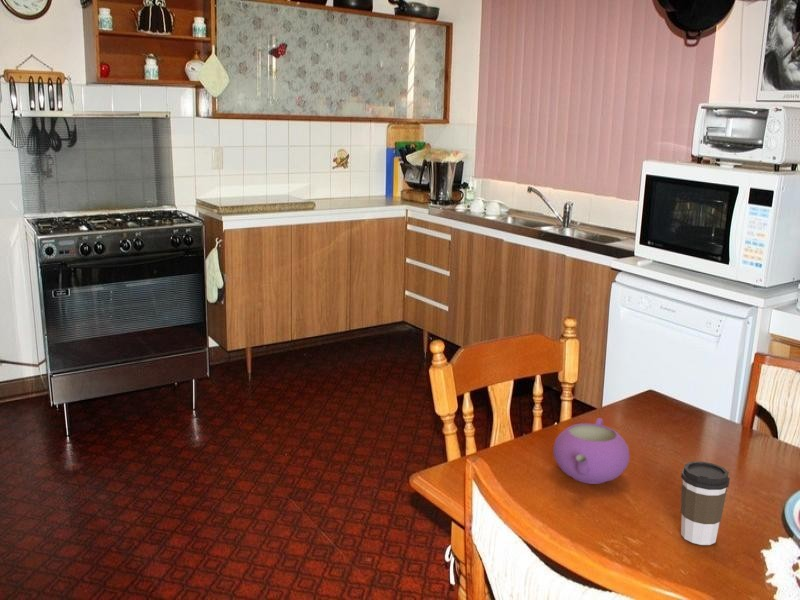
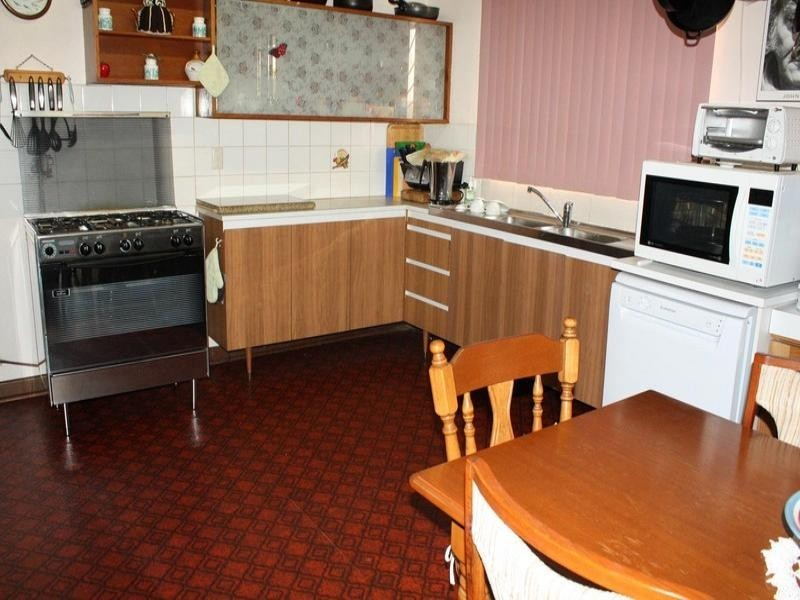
- teapot (590, 455)
- coffee cup (702, 503)
